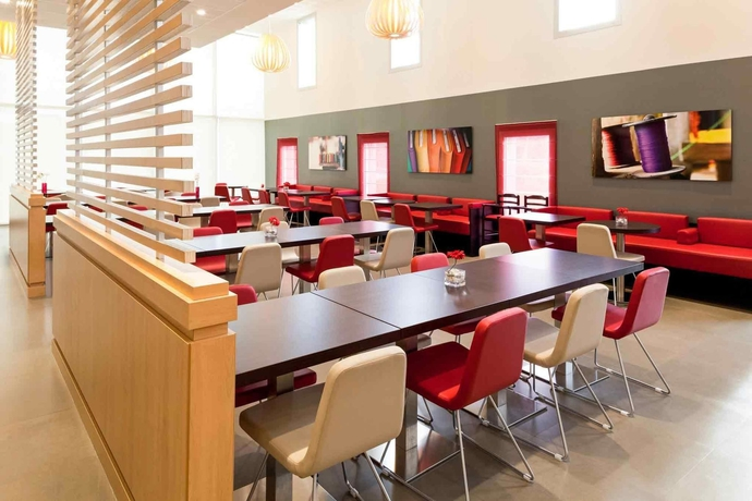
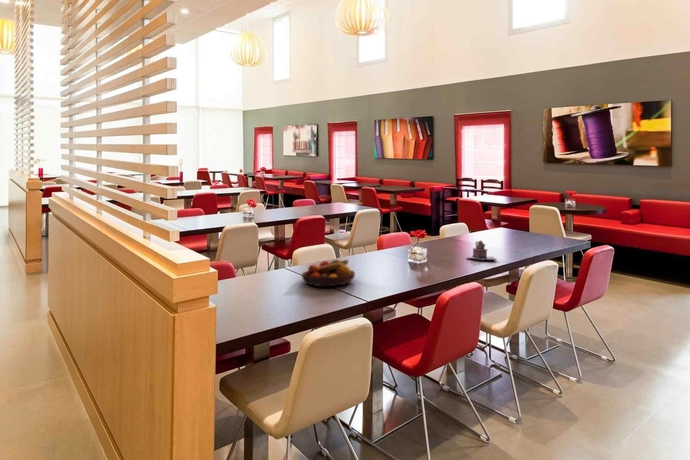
+ teapot (480, 249)
+ fruit bowl (328, 270)
